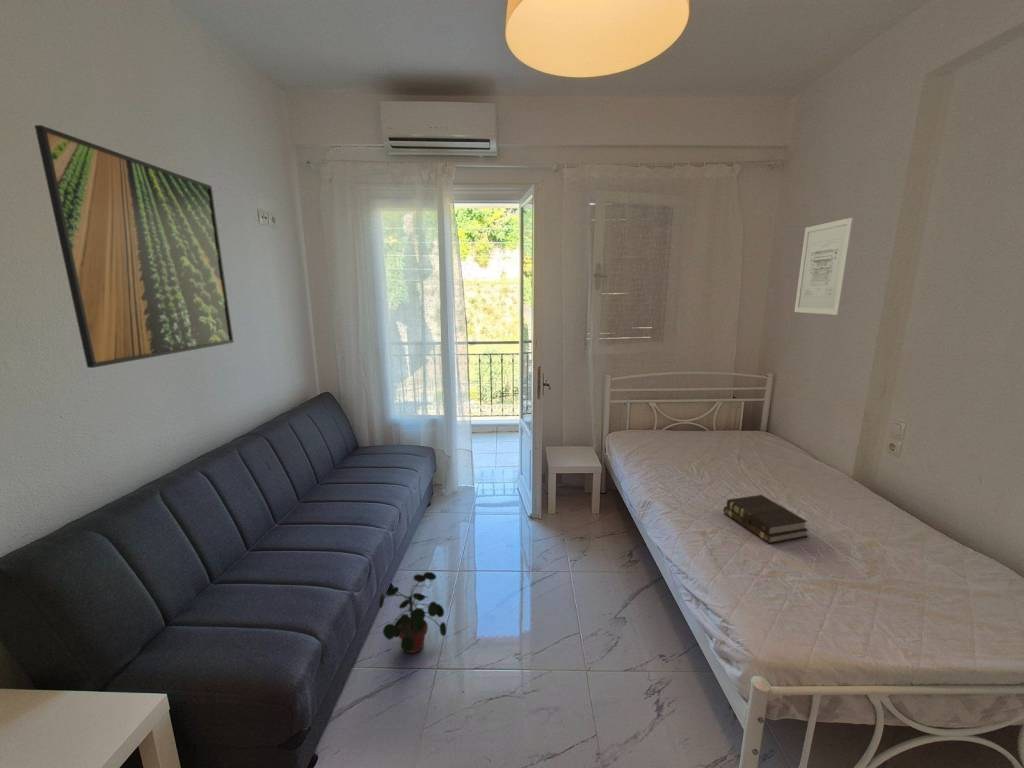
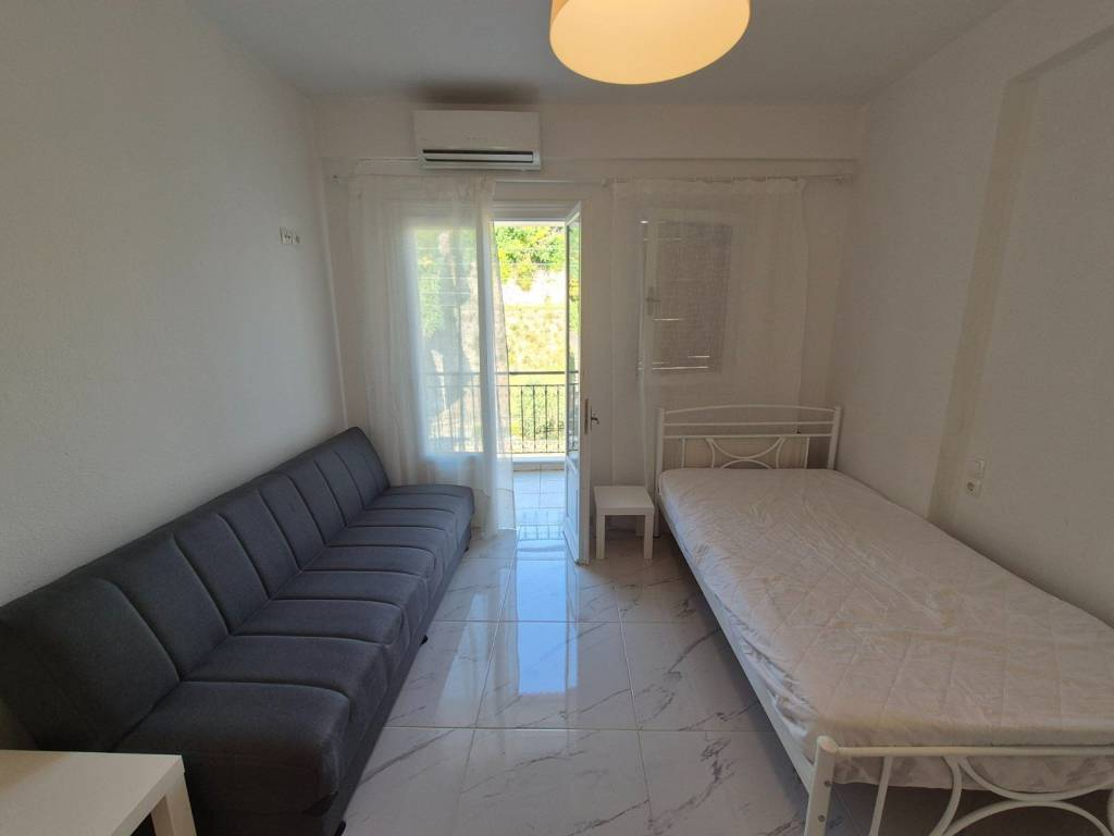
- bible (764, 516)
- potted plant (414, 609)
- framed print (159, 261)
- wall art (821, 269)
